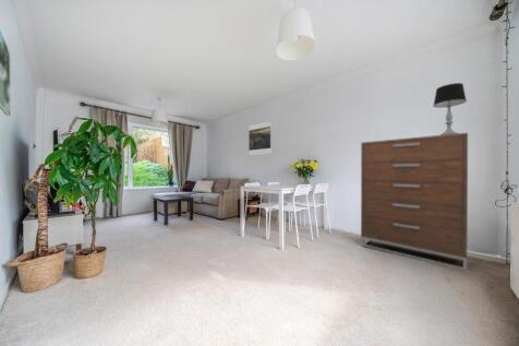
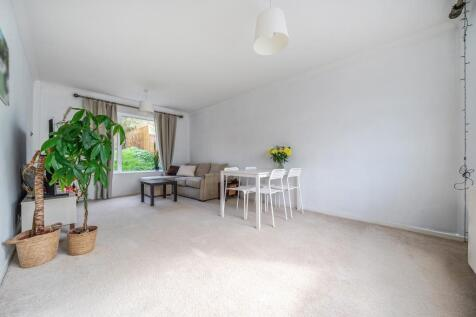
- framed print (260, 139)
- dresser (410, 195)
- table lamp (448, 111)
